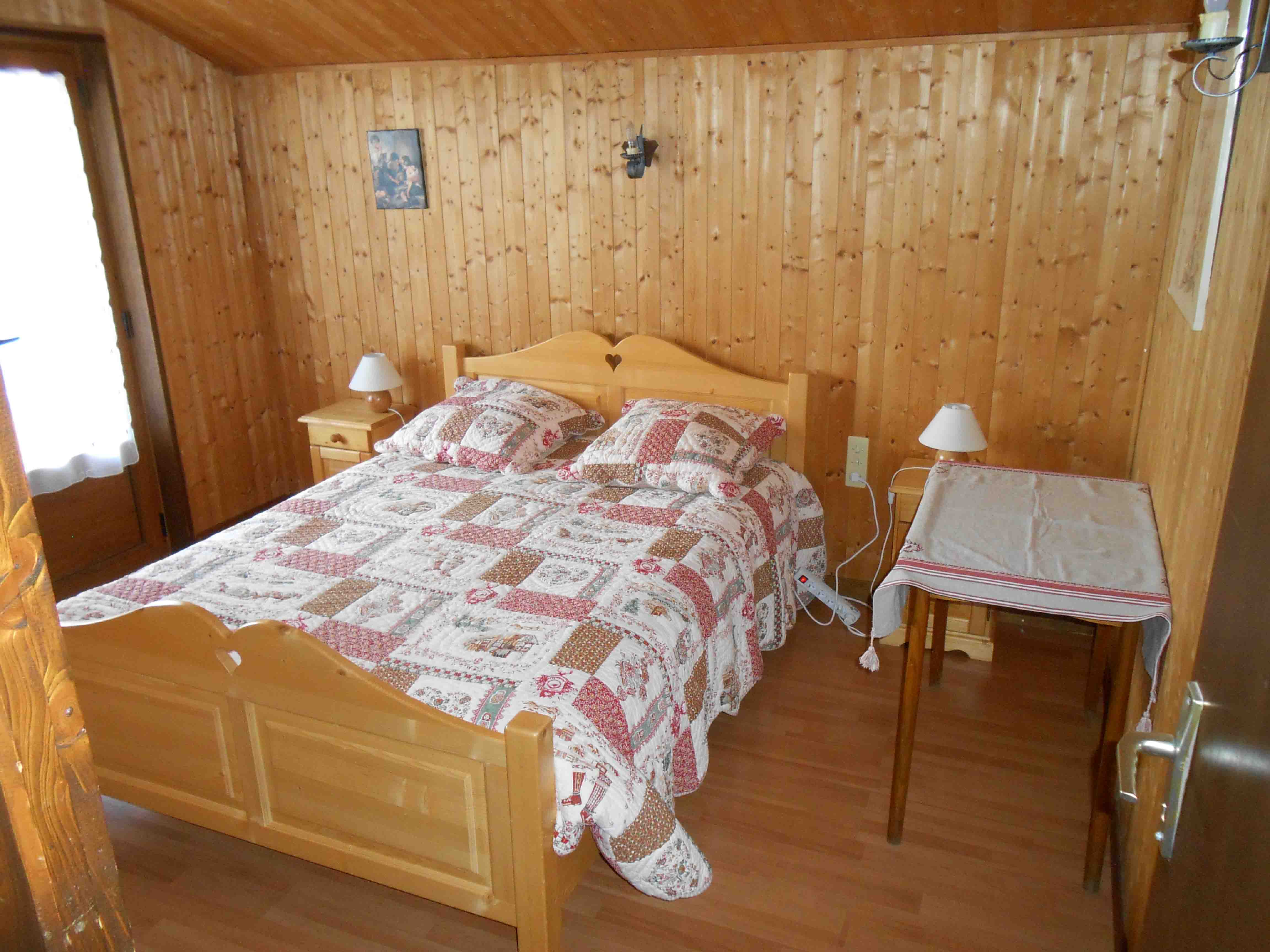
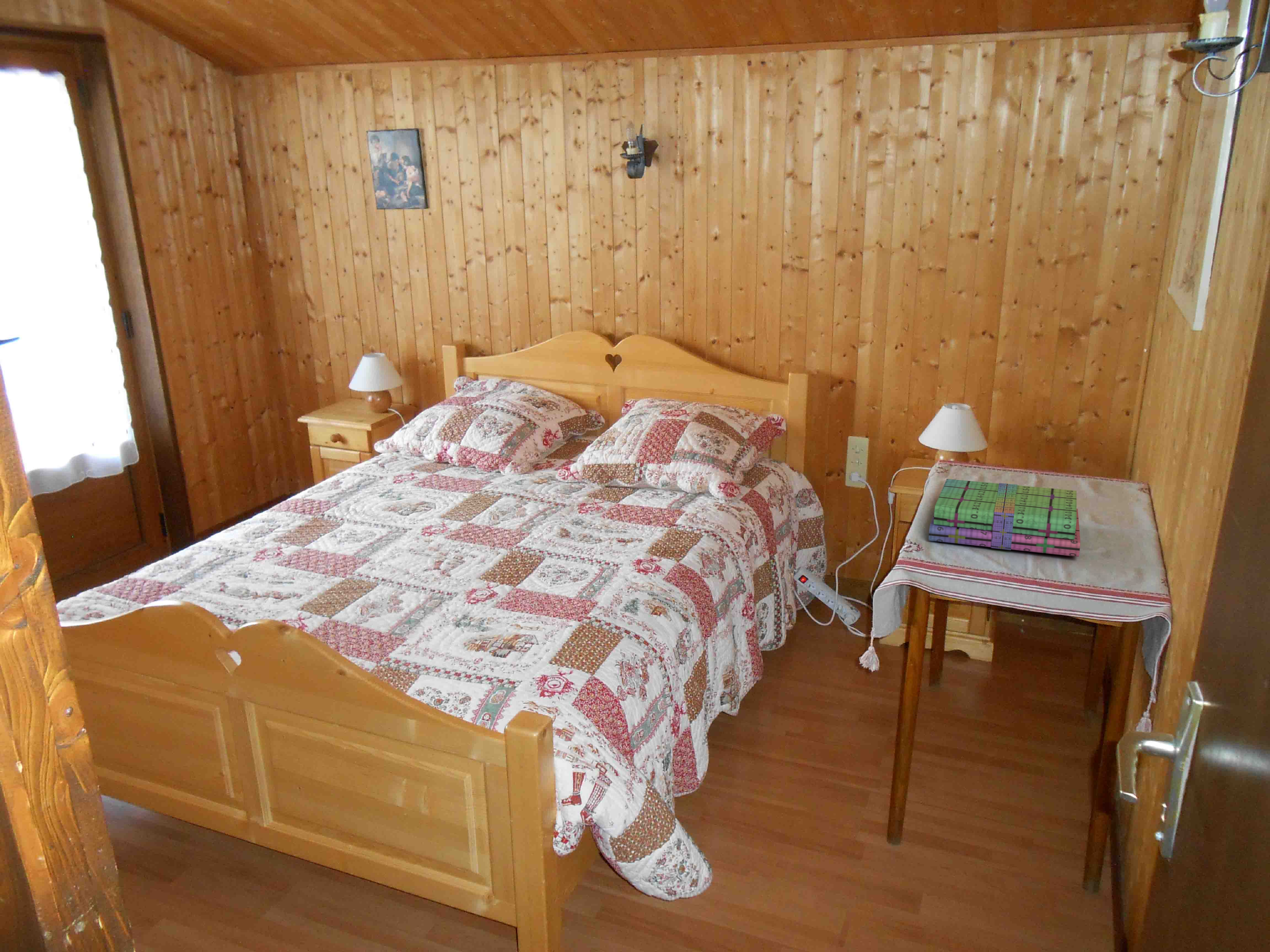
+ stack of books (1005, 515)
